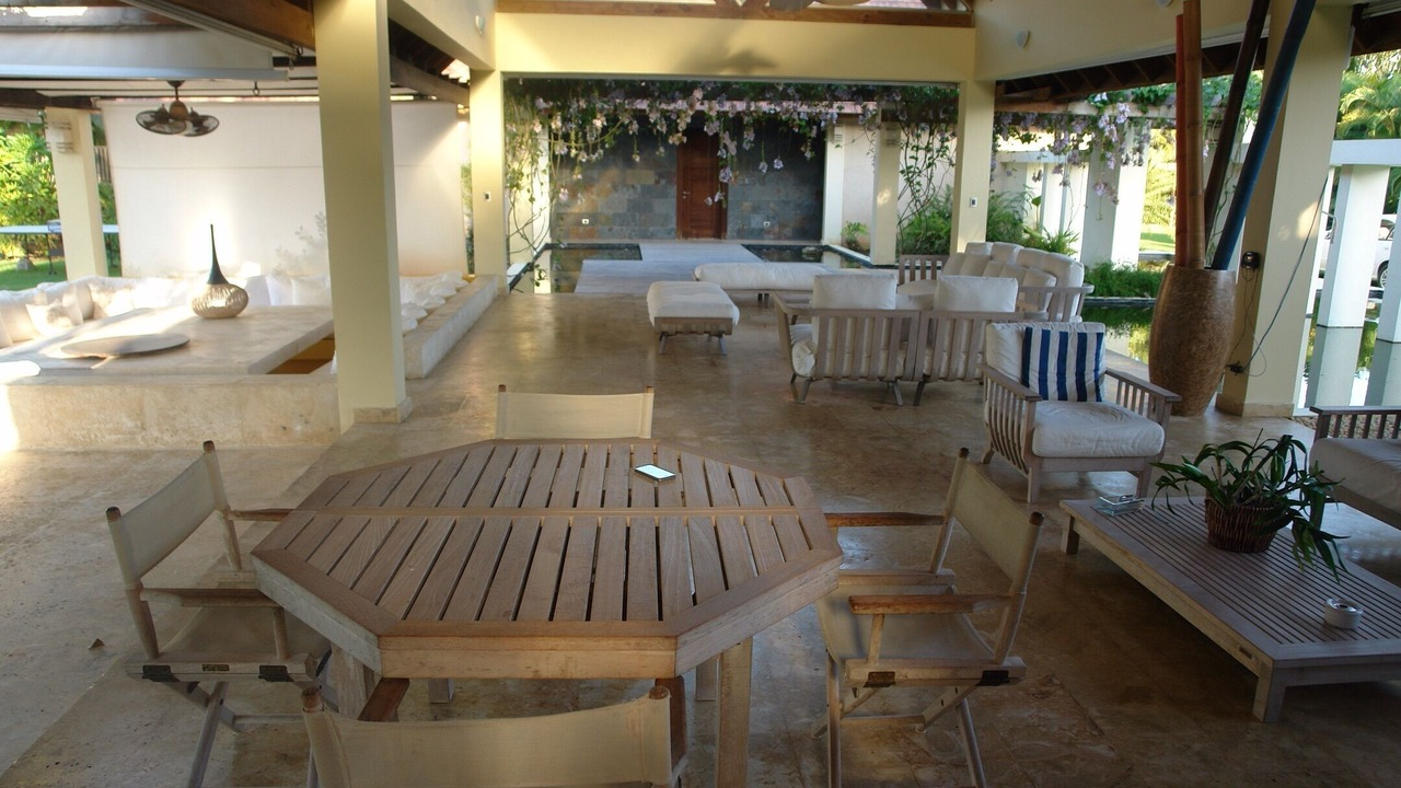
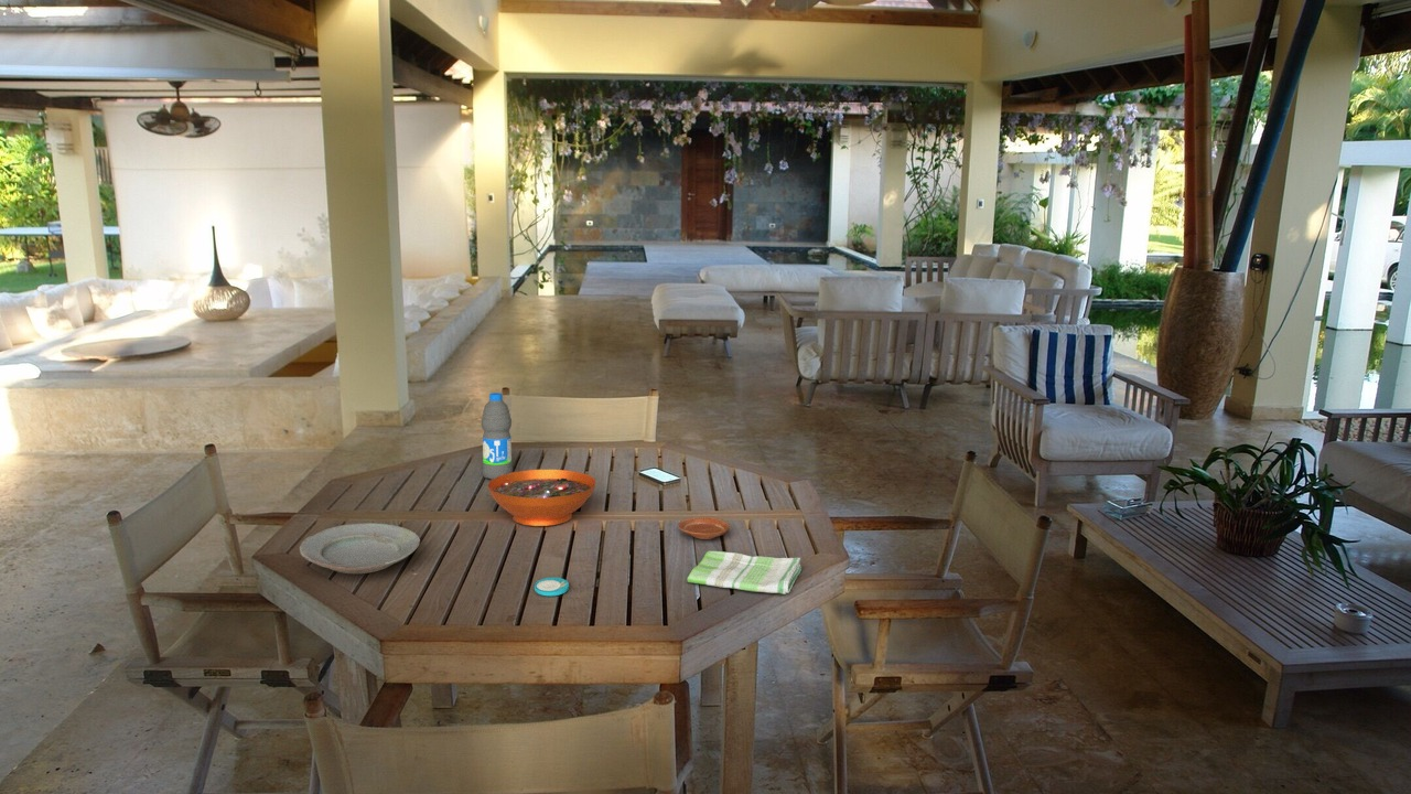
+ plate (360, 552)
+ water bottle (496, 434)
+ plate (703, 530)
+ decorative bowl (542, 500)
+ dish towel (745, 569)
+ plate (549, 582)
